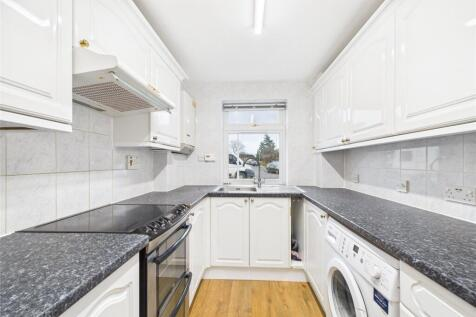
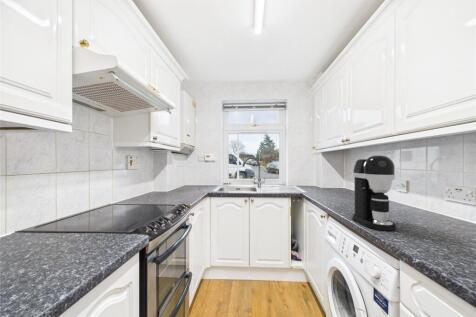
+ coffee maker (372, 189)
